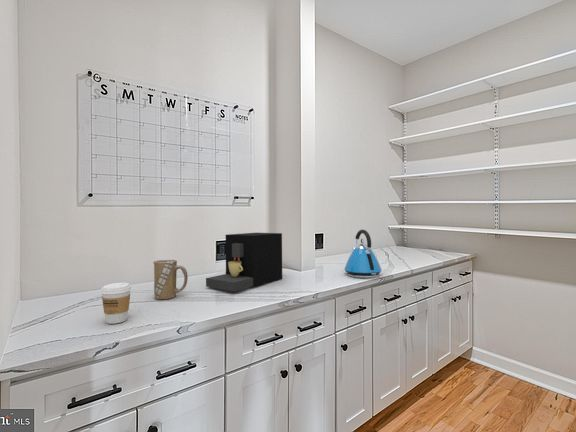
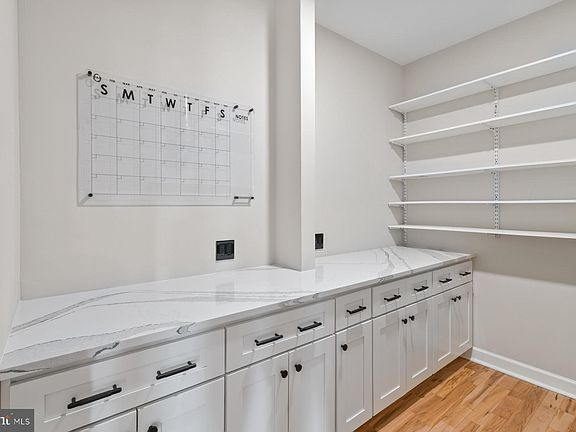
- kettle (363, 252)
- mug (170, 278)
- coffee maker (246, 258)
- coffee cup (116, 302)
